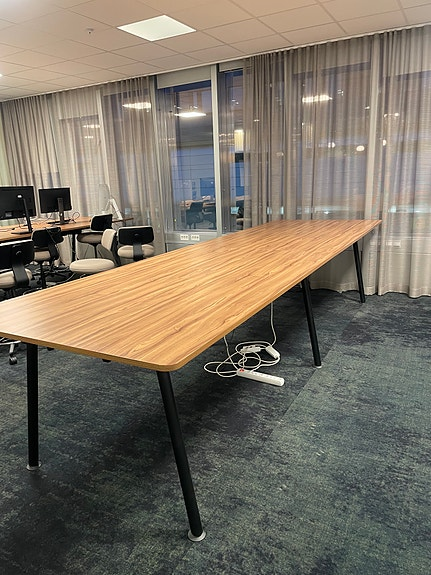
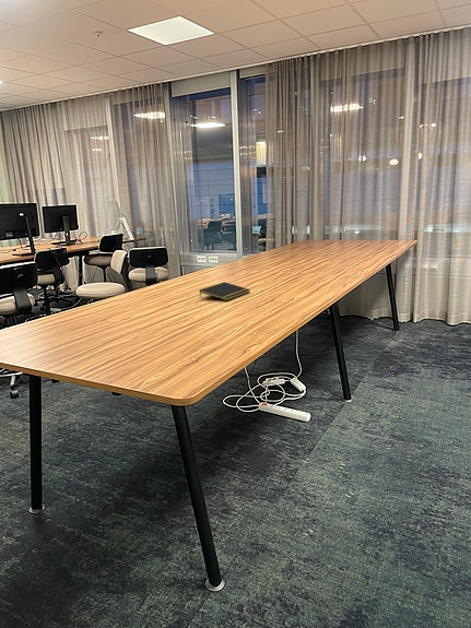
+ notepad (225, 291)
